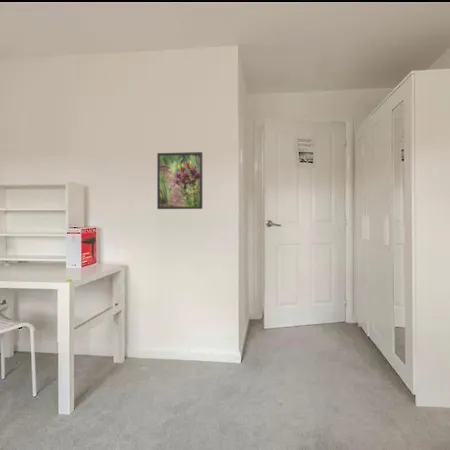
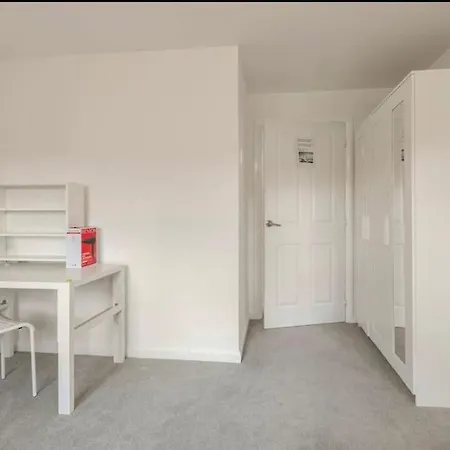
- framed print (179, 180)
